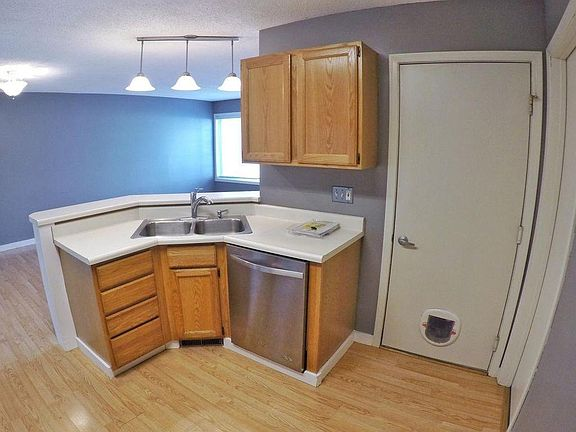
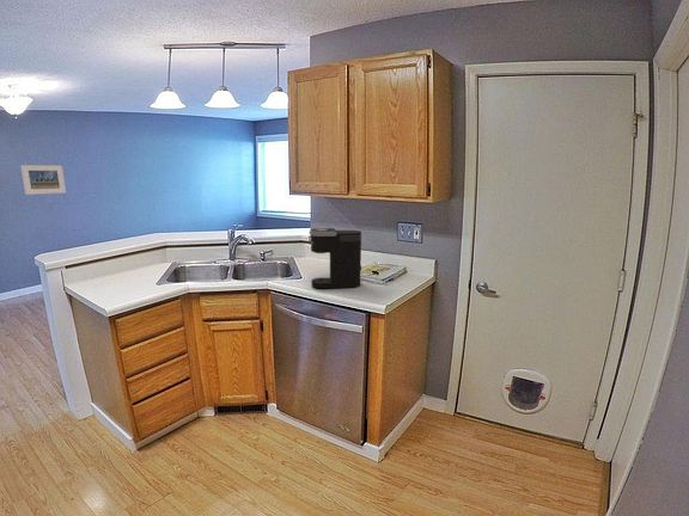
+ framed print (43, 179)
+ coffee maker (335, 257)
